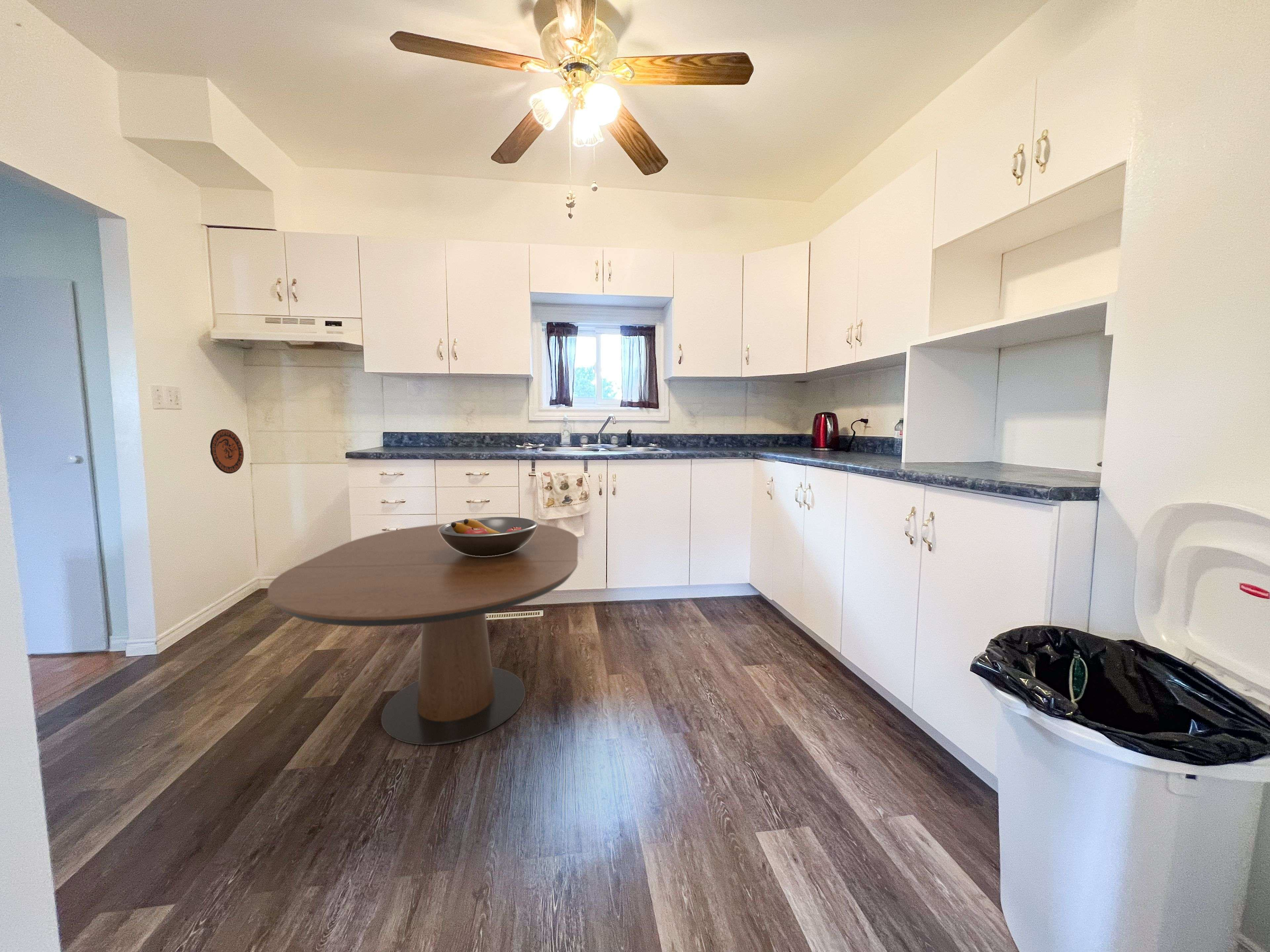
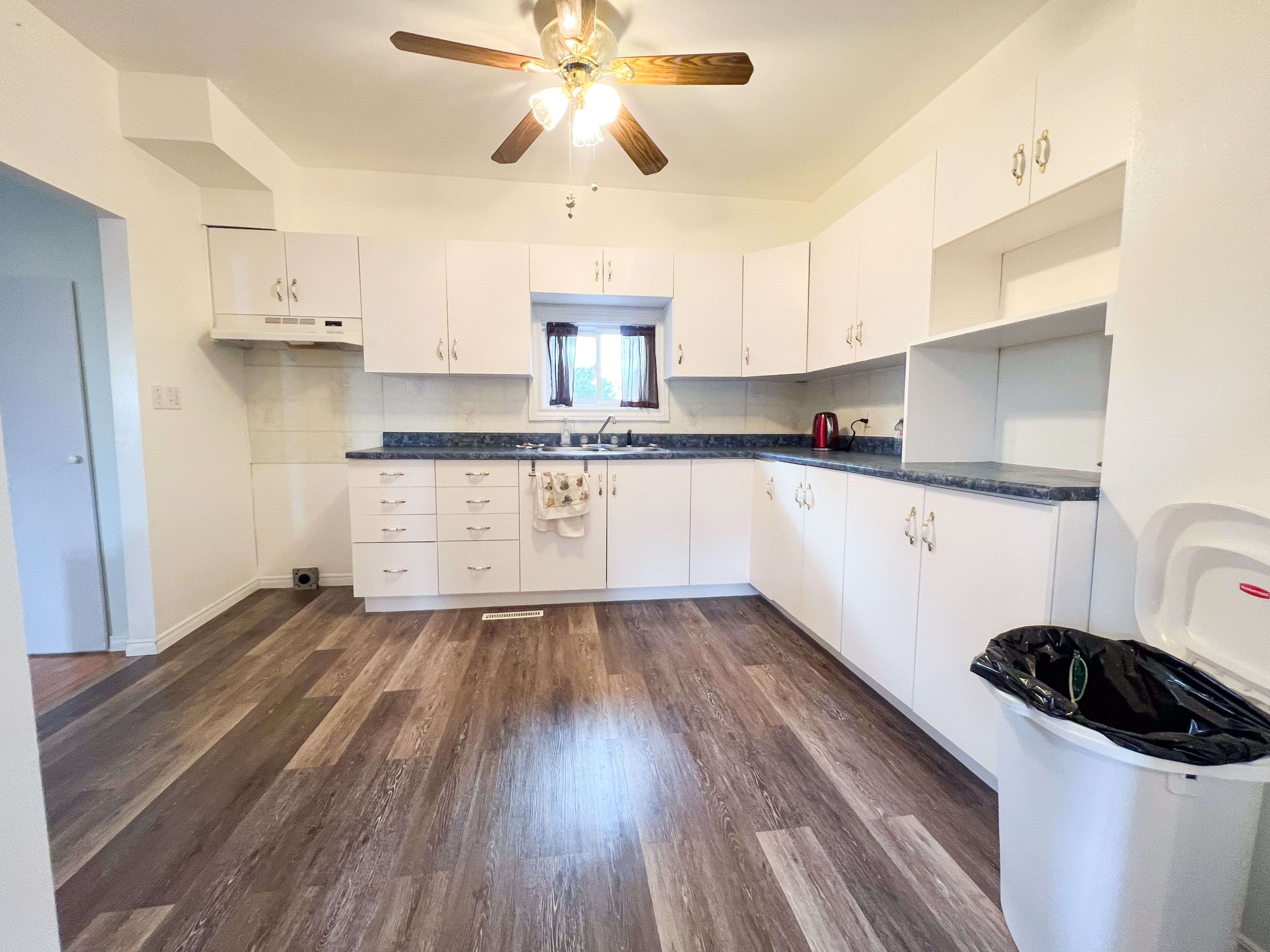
- fruit bowl (490, 534)
- dining table (476, 627)
- decorative plate (227, 451)
